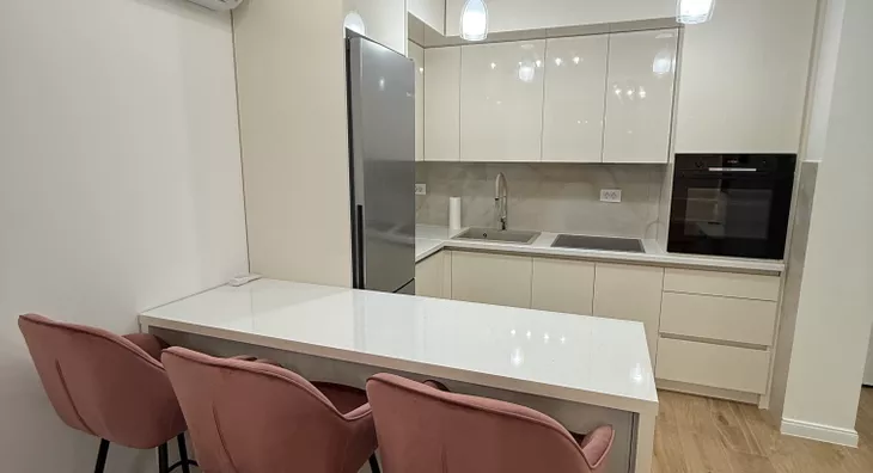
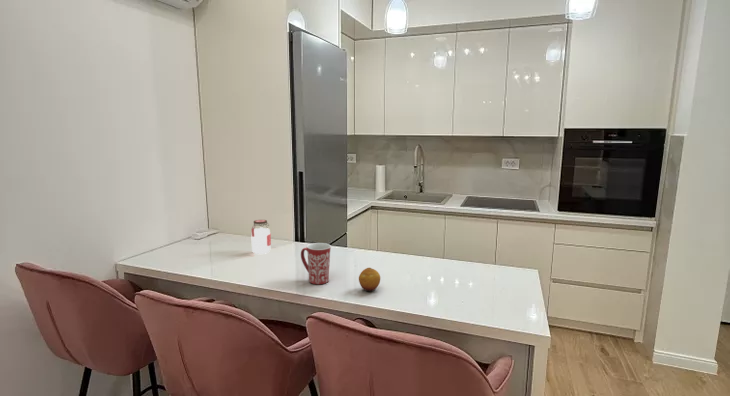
+ jar (260, 237)
+ fruit (369, 279)
+ mug (315, 262)
